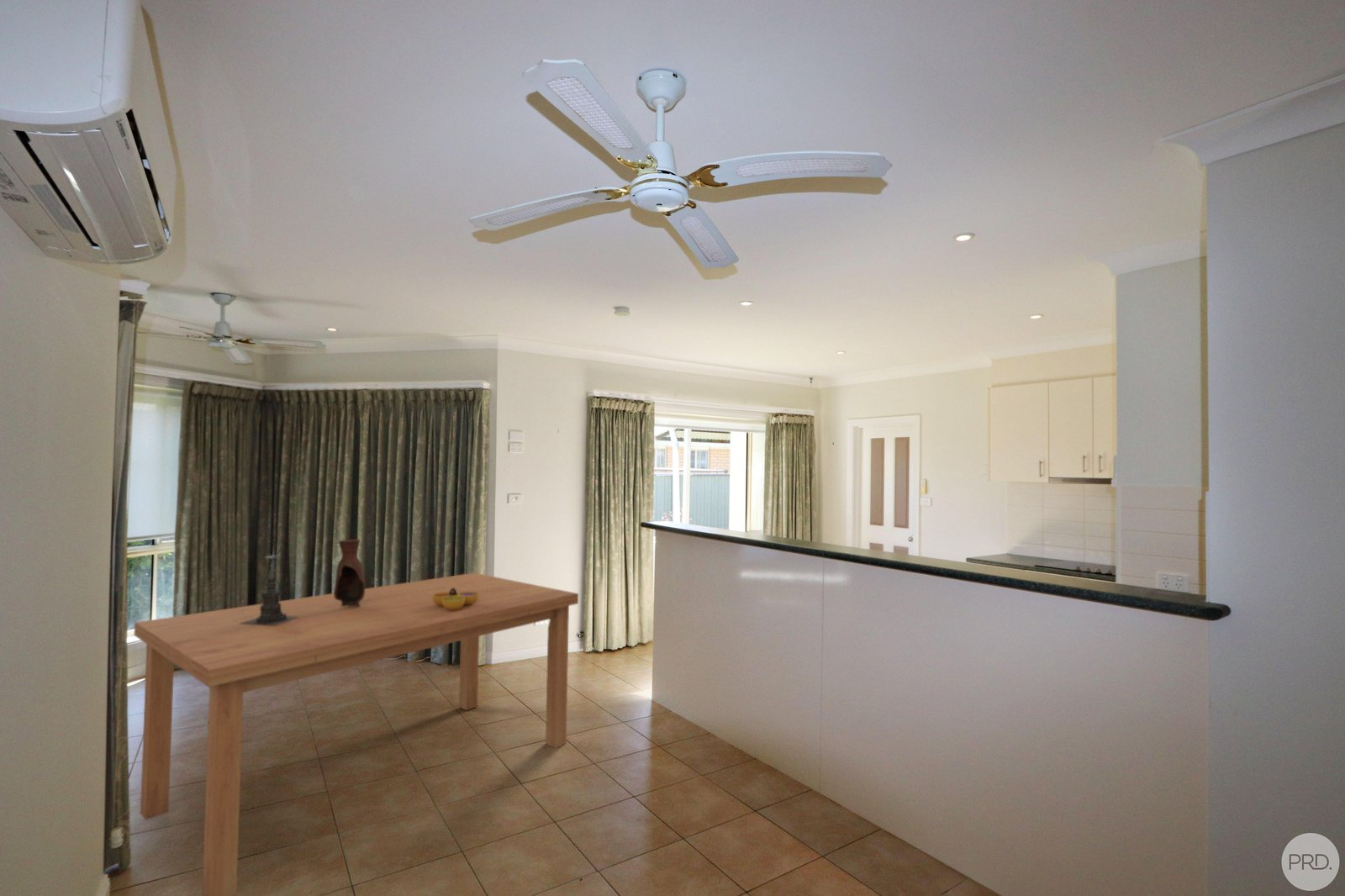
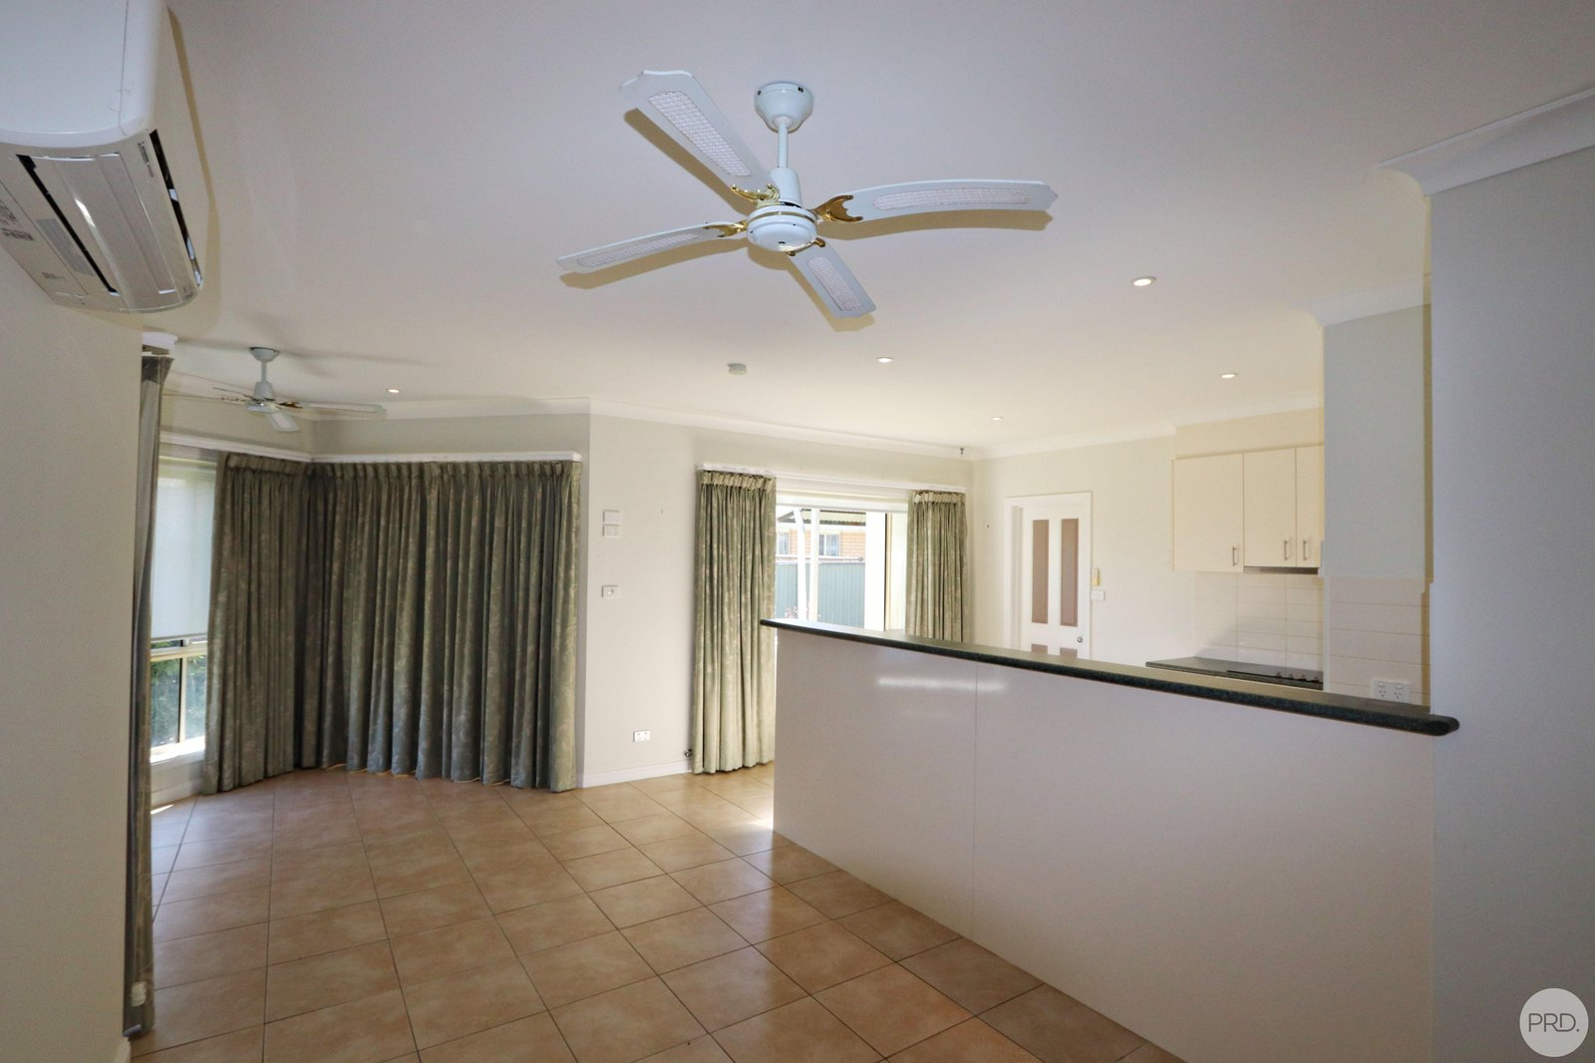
- vase (350, 572)
- decorative bowl (451, 596)
- candle holder (271, 582)
- dining table (374, 661)
